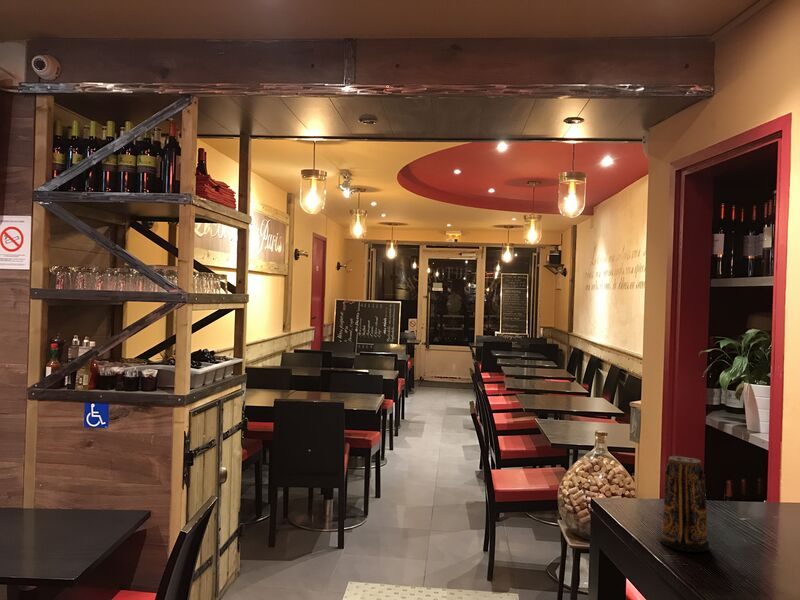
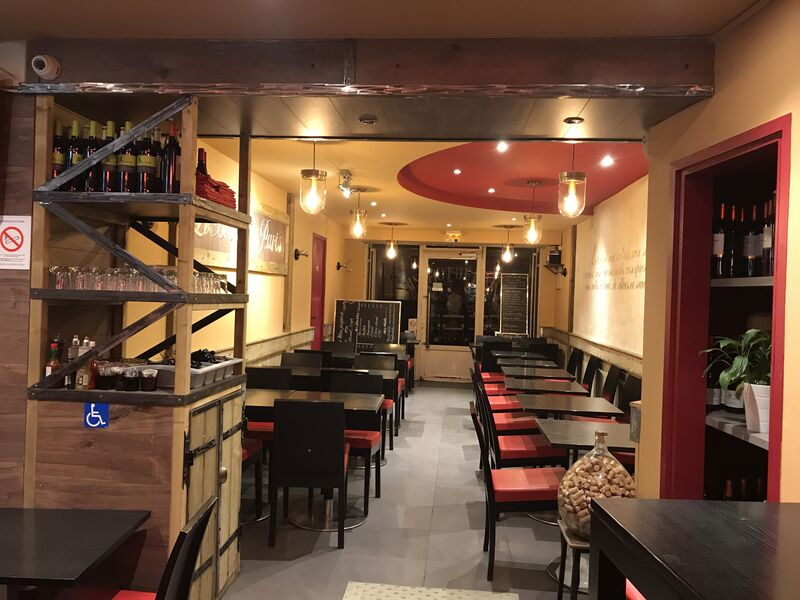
- candle (684, 500)
